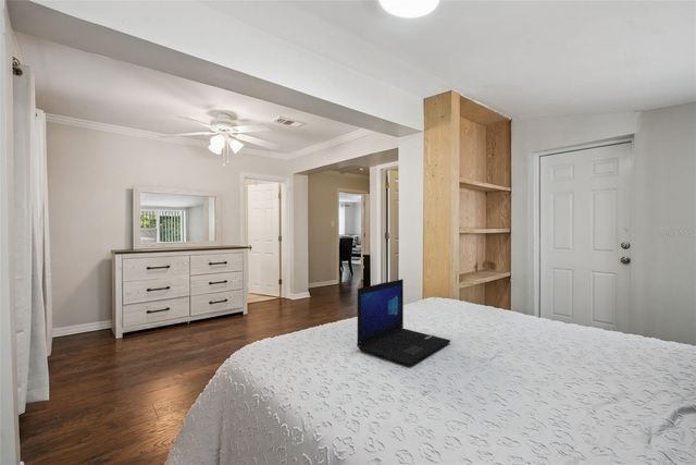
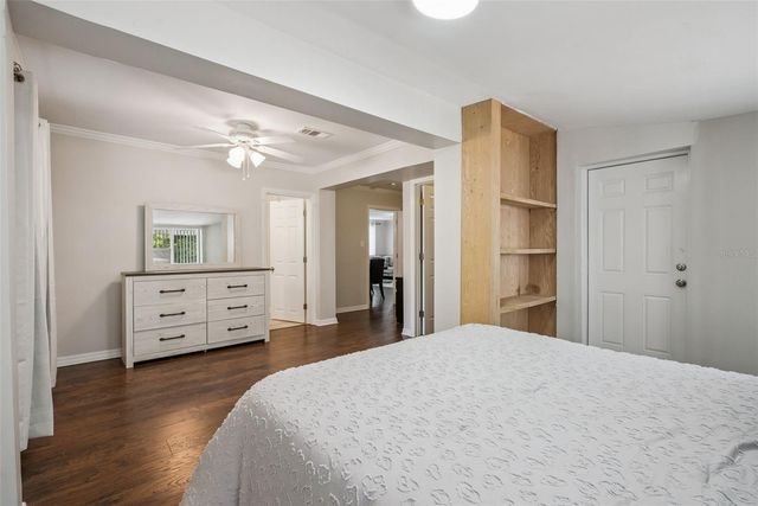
- laptop (402, 316)
